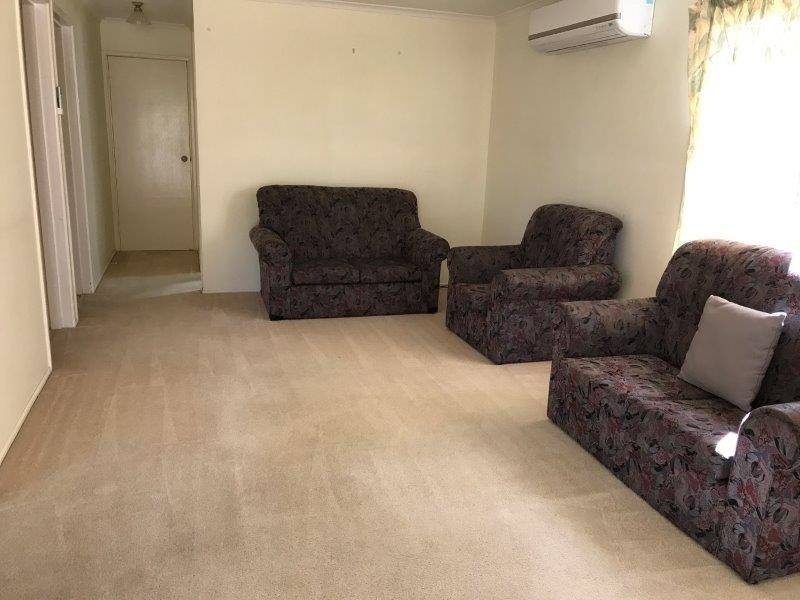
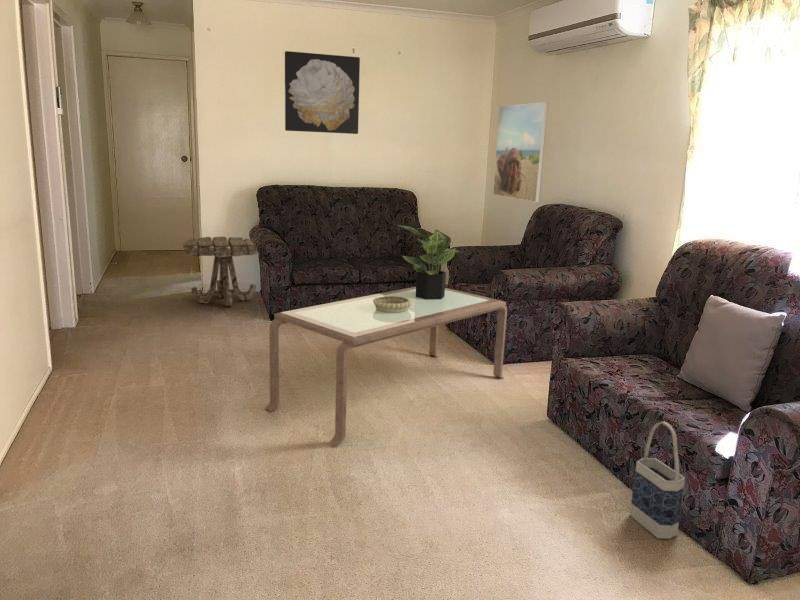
+ bag (659, 475)
+ potted plant (428, 260)
+ wall art (322, 93)
+ side table (222, 271)
+ coffee table (392, 337)
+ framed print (518, 152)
+ decorative bowl (392, 304)
